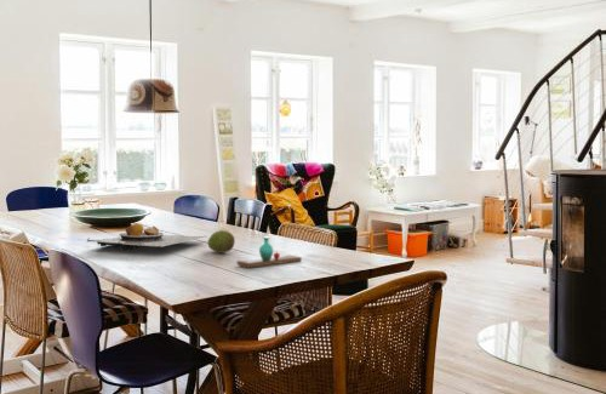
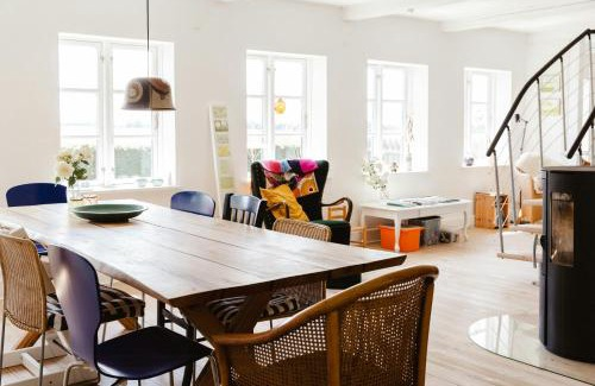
- vase (269, 249)
- fruit (219, 240)
- plate (148, 234)
